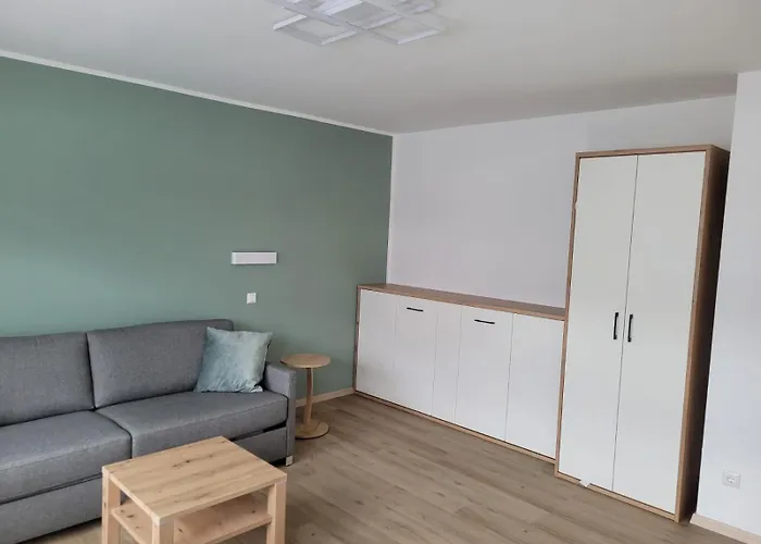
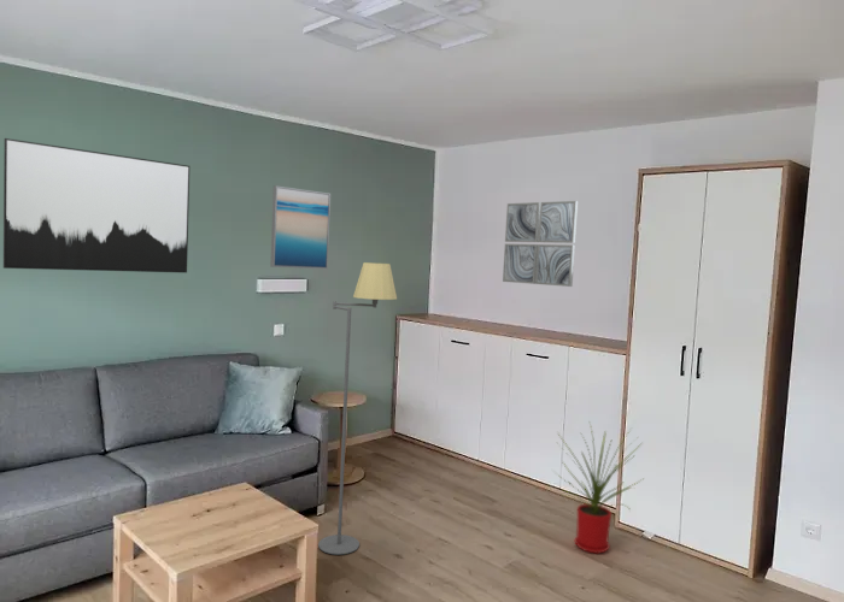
+ wall art (104, 212)
+ floor lamp (346, 402)
+ house plant (593, 486)
+ wall art (301, 229)
+ wall art (538, 244)
